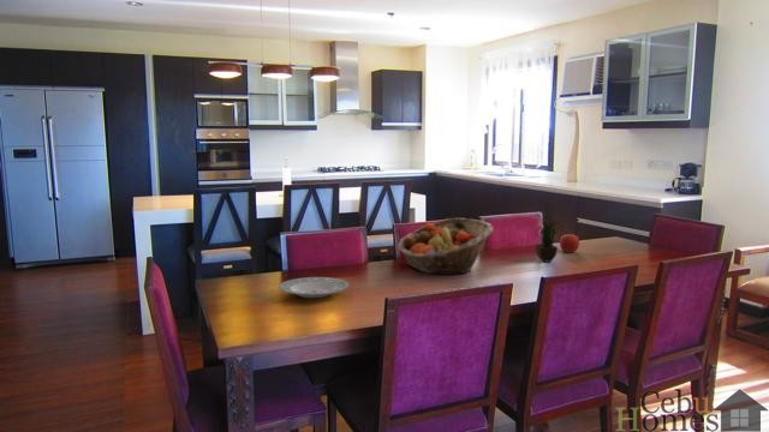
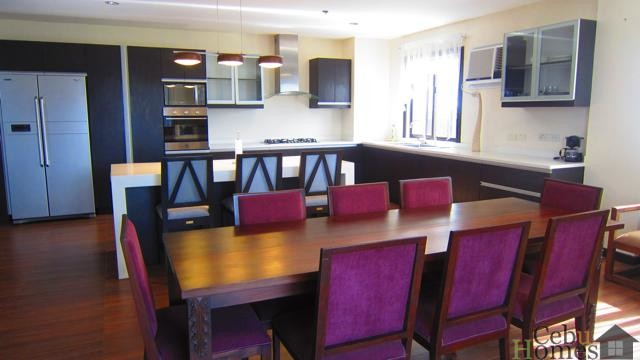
- fruit basket (443, 244)
- plate (314, 289)
- potted plant (549, 224)
- apple (568, 241)
